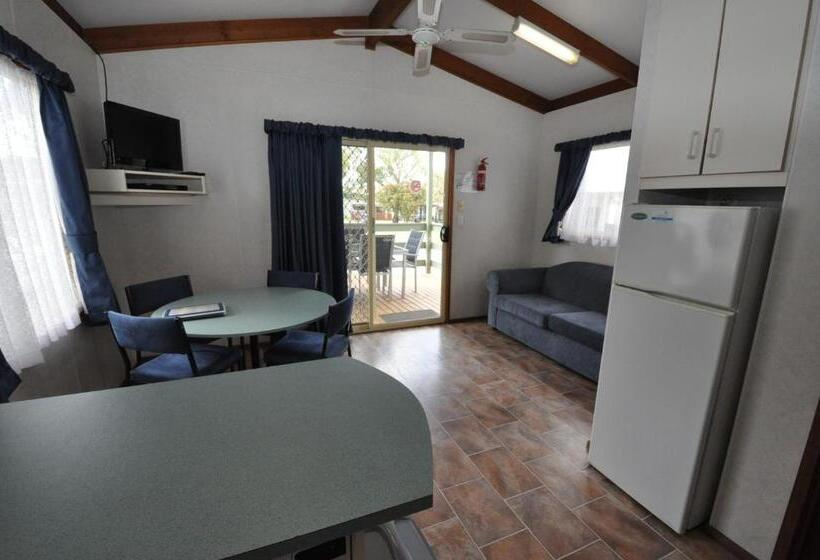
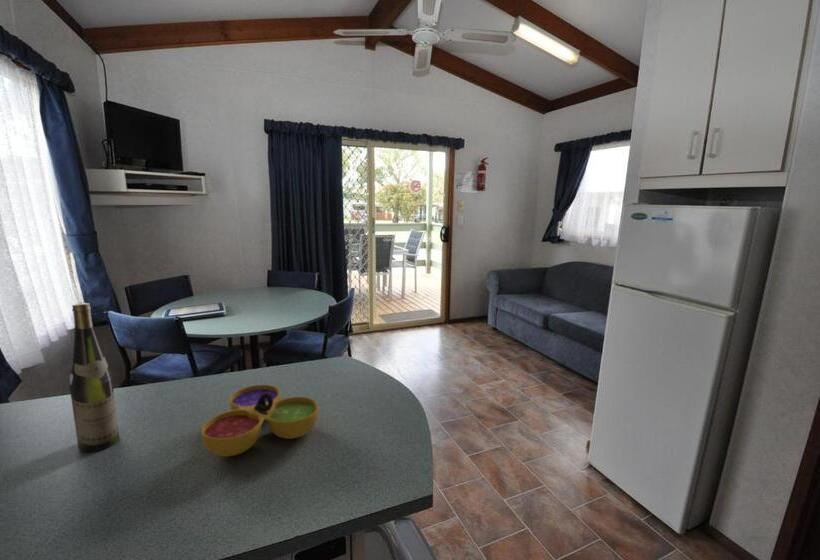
+ decorative bowl (254, 415)
+ wine bottle (90, 375)
